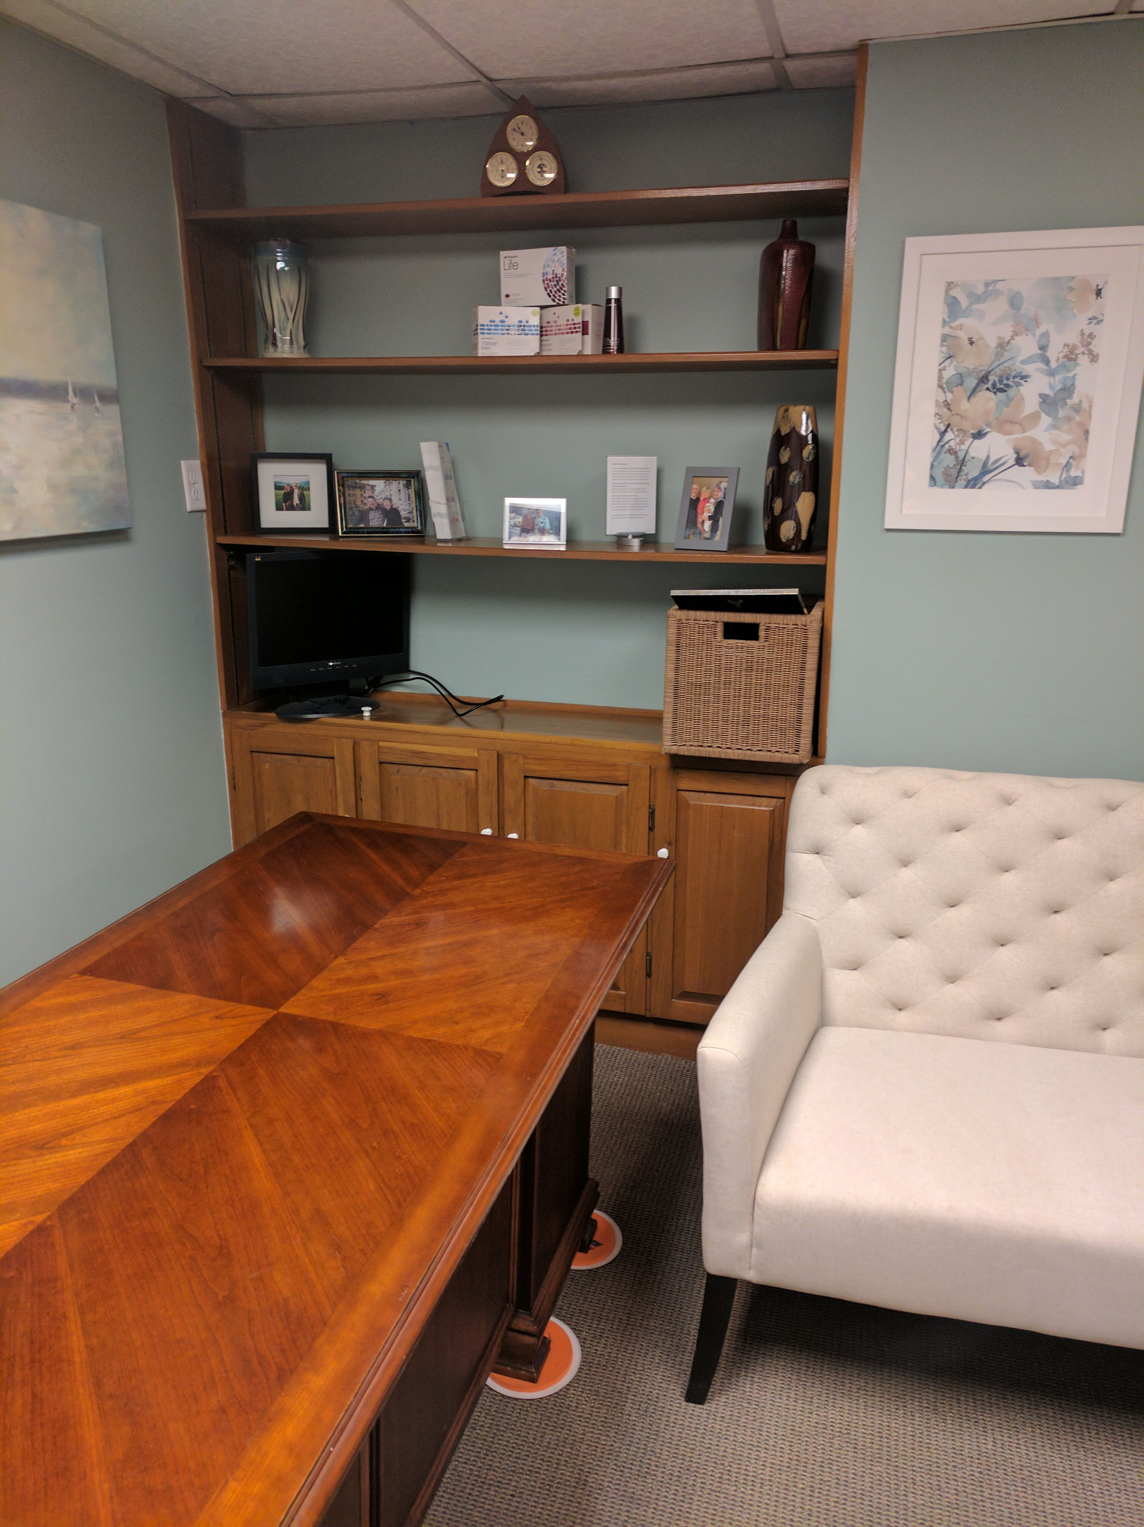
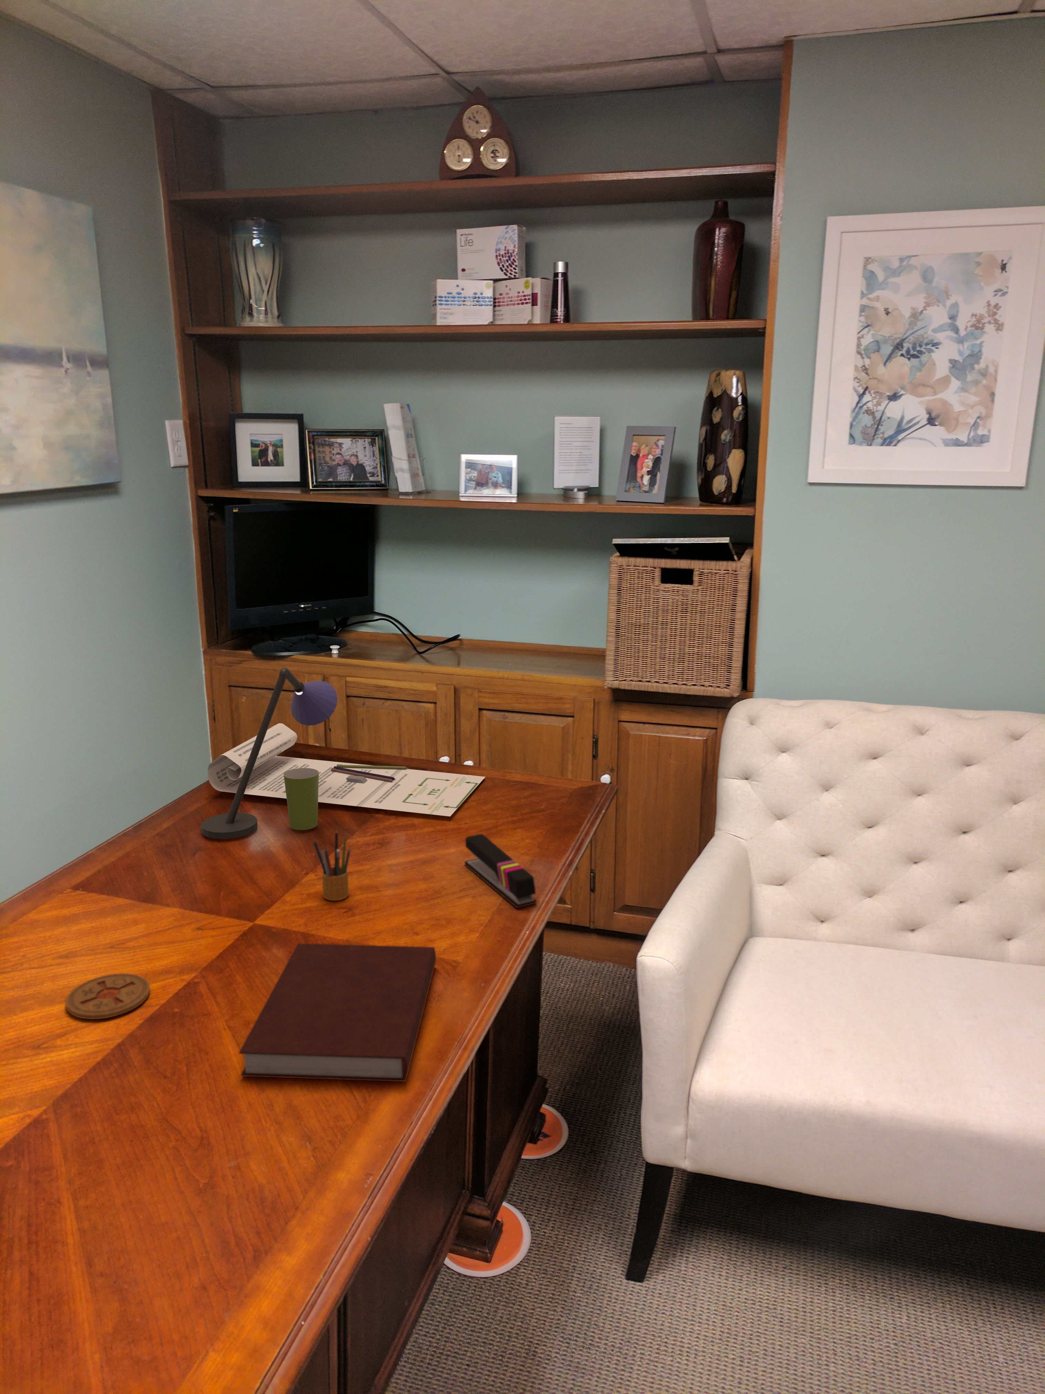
+ notebook (347, 1005)
+ stapler (498, 868)
+ desk lamp (323, 722)
+ pencil box (334, 865)
+ coaster (109, 996)
